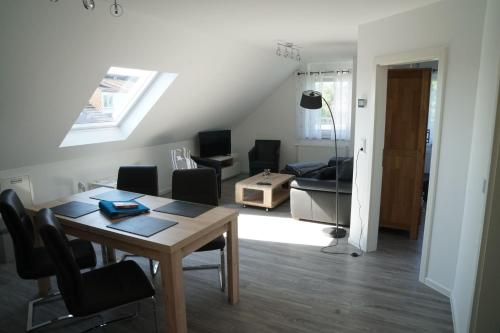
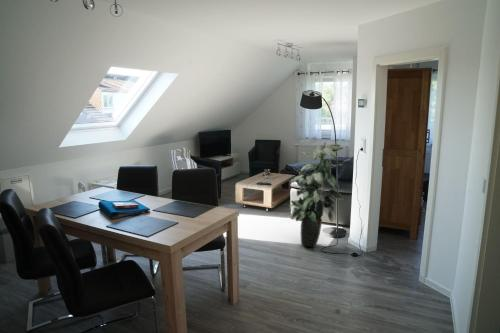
+ indoor plant (314, 192)
